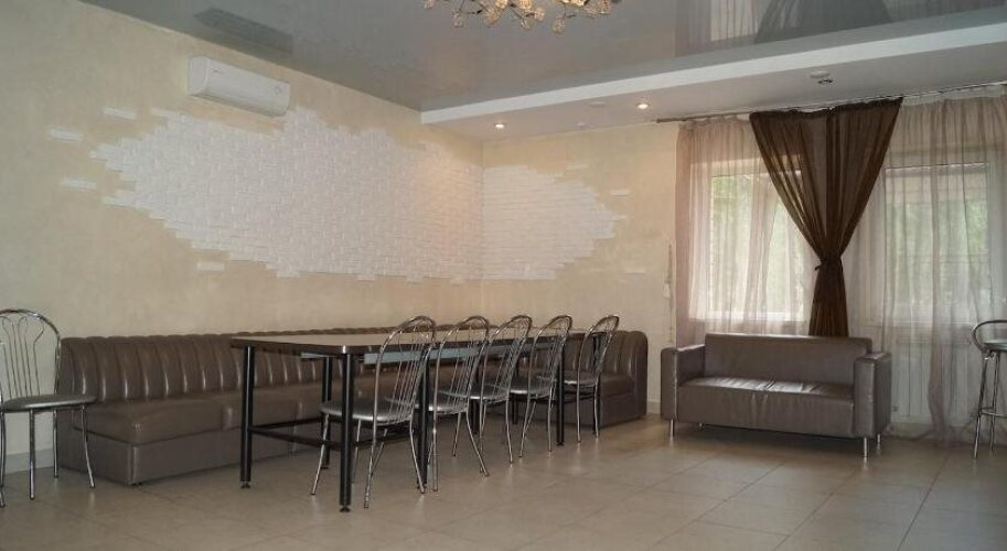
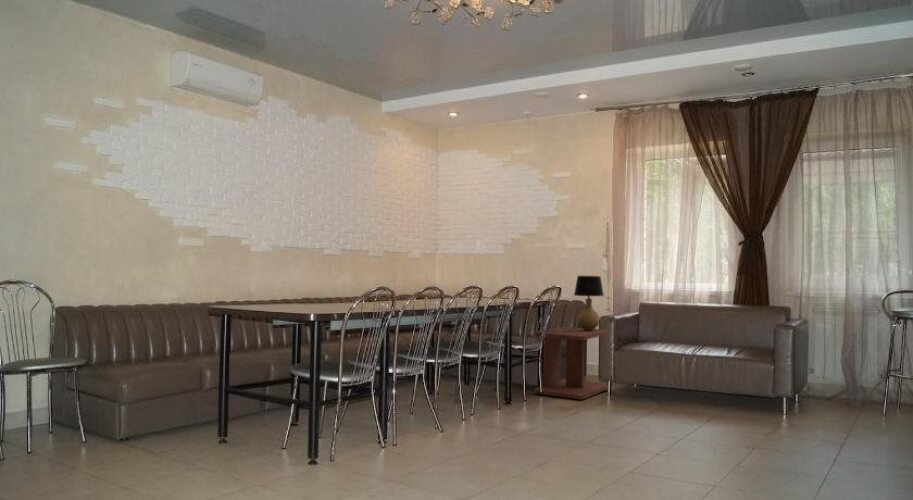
+ table lamp (586, 302)
+ side table (573, 361)
